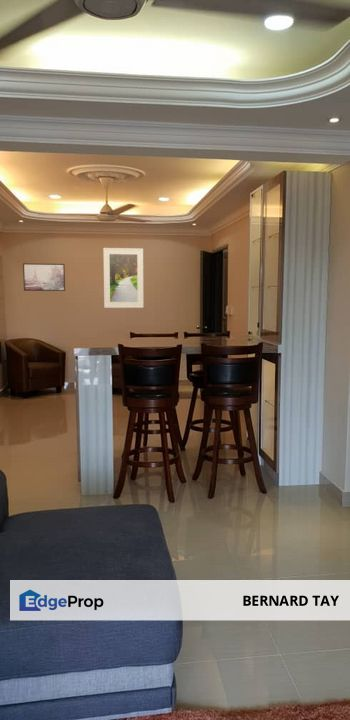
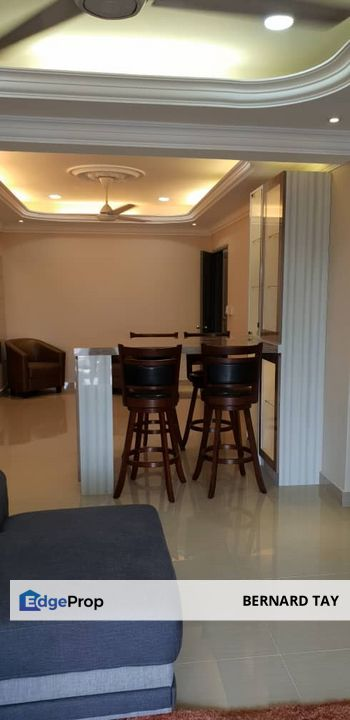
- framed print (123, 278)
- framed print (44, 277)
